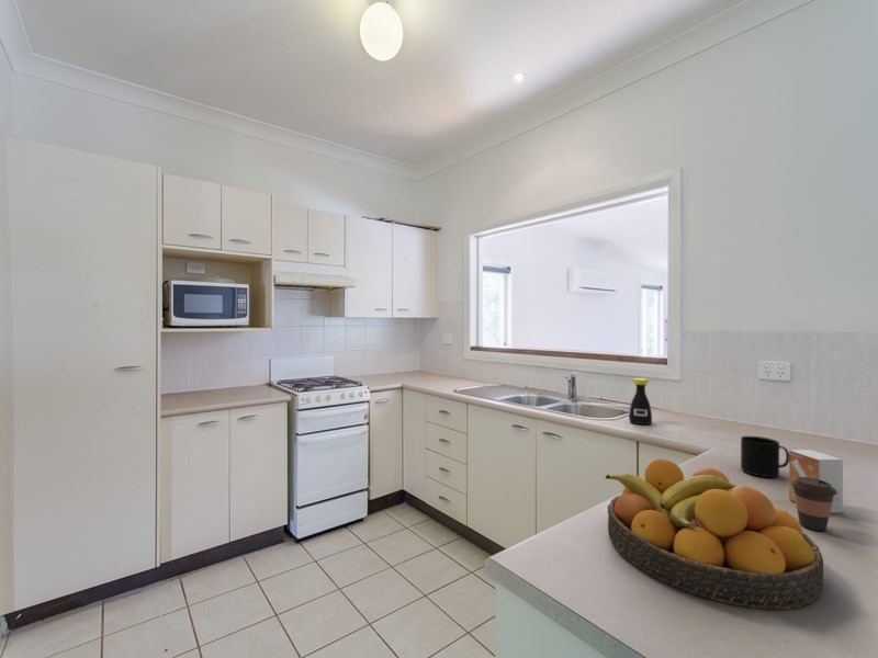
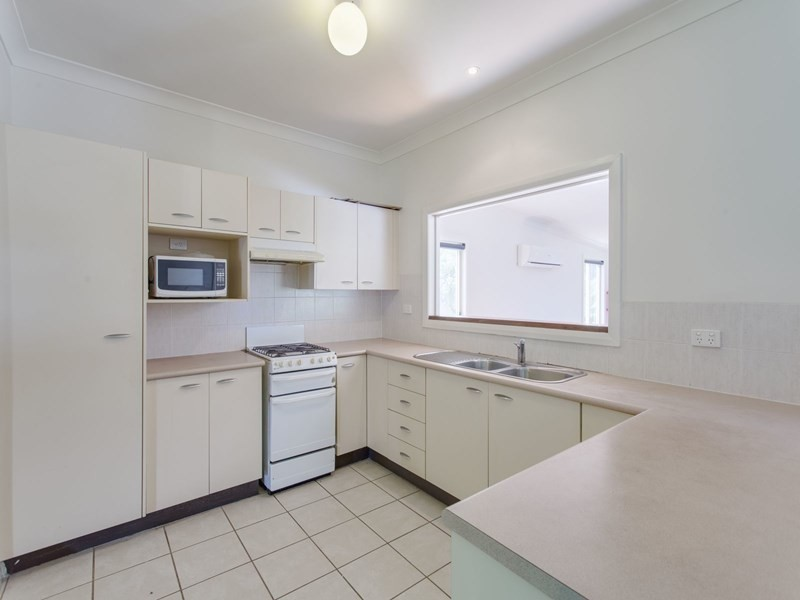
- coffee cup (812, 503)
- bottle (640, 400)
- mug (765, 456)
- fruit bowl (702, 511)
- small box (815, 478)
